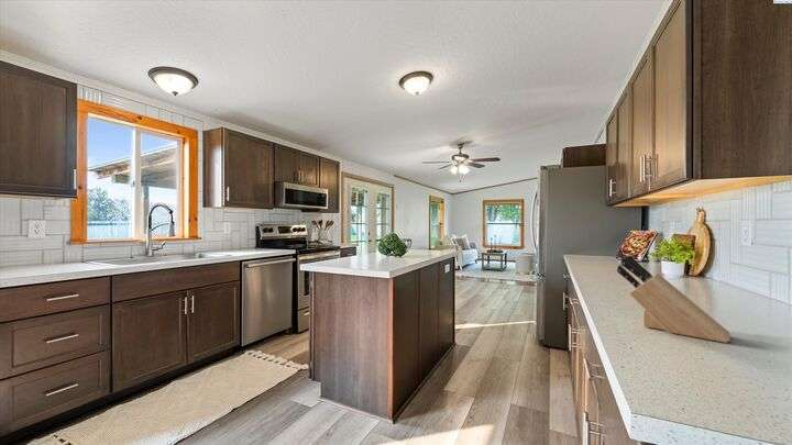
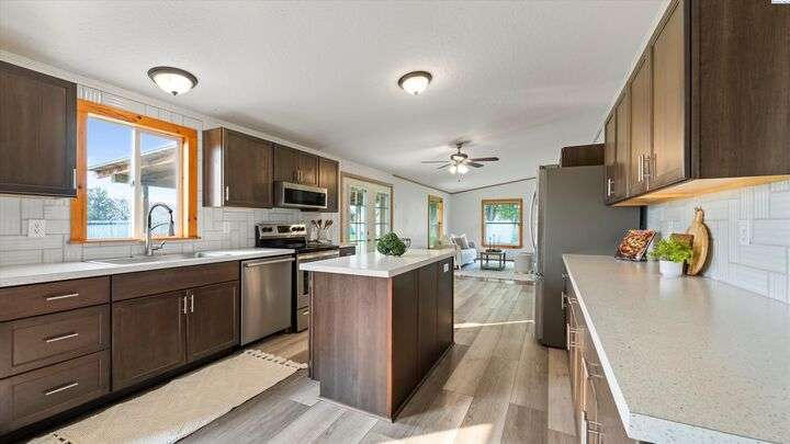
- knife block (668, 293)
